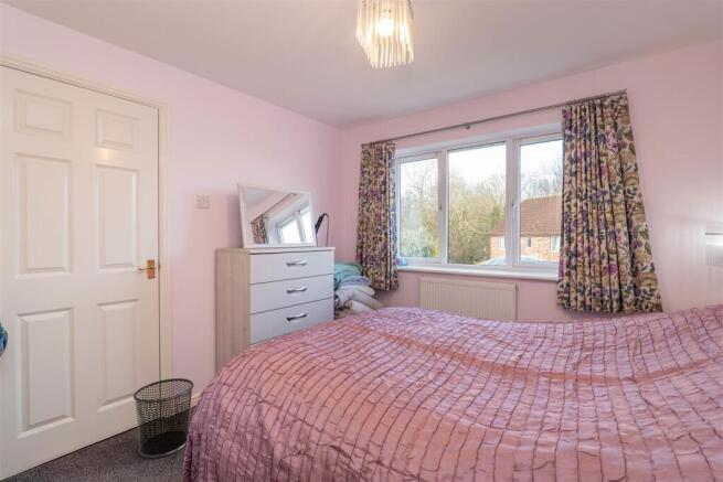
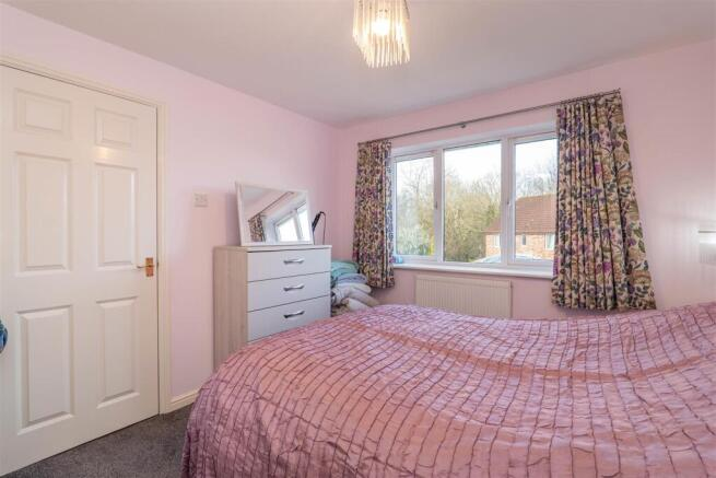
- waste bin (164, 416)
